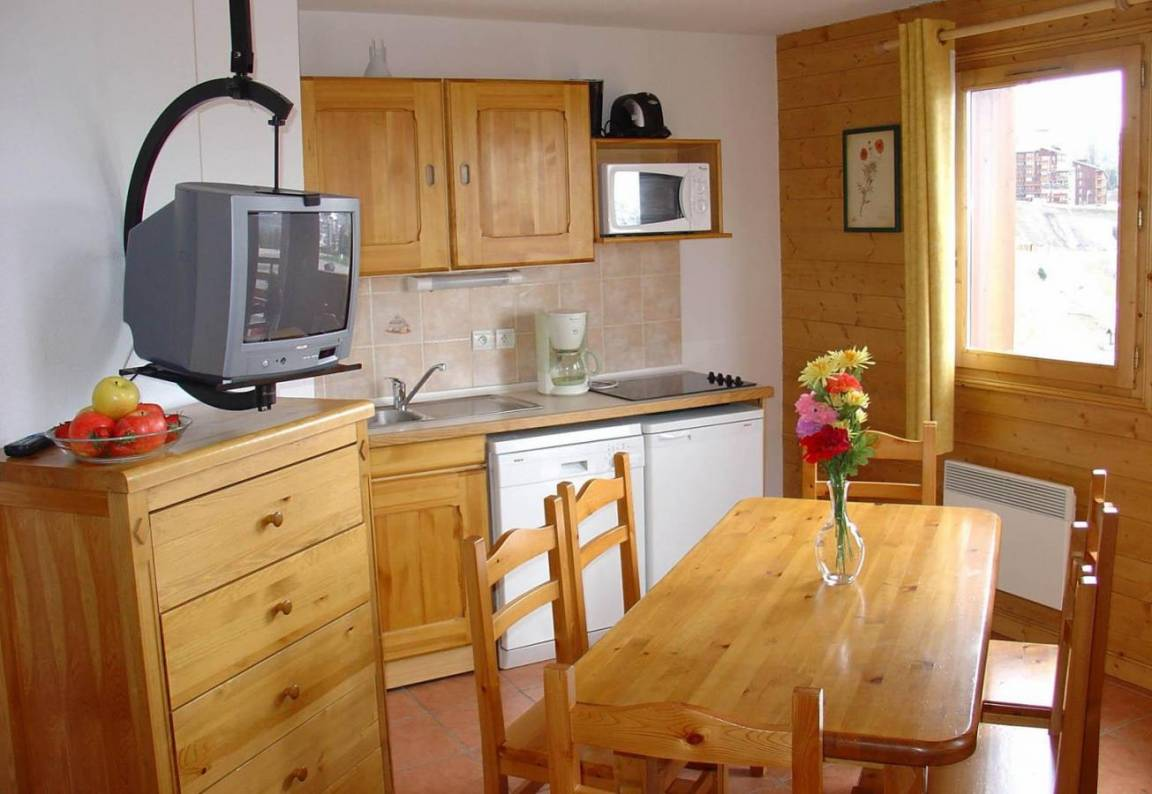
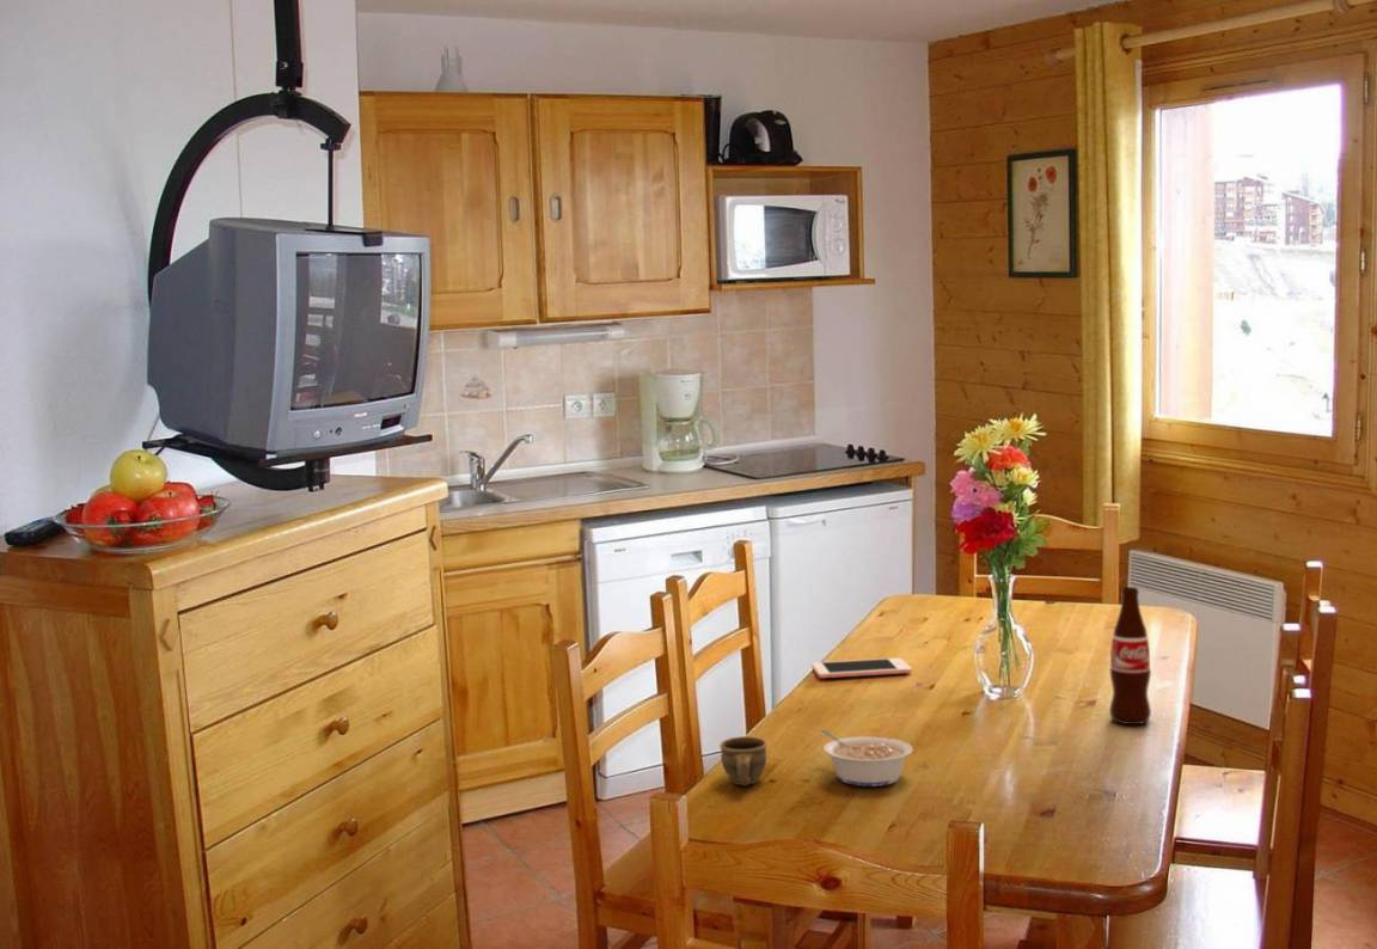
+ cup (741, 765)
+ cell phone (861, 667)
+ legume (864, 759)
+ bottle (1130, 654)
